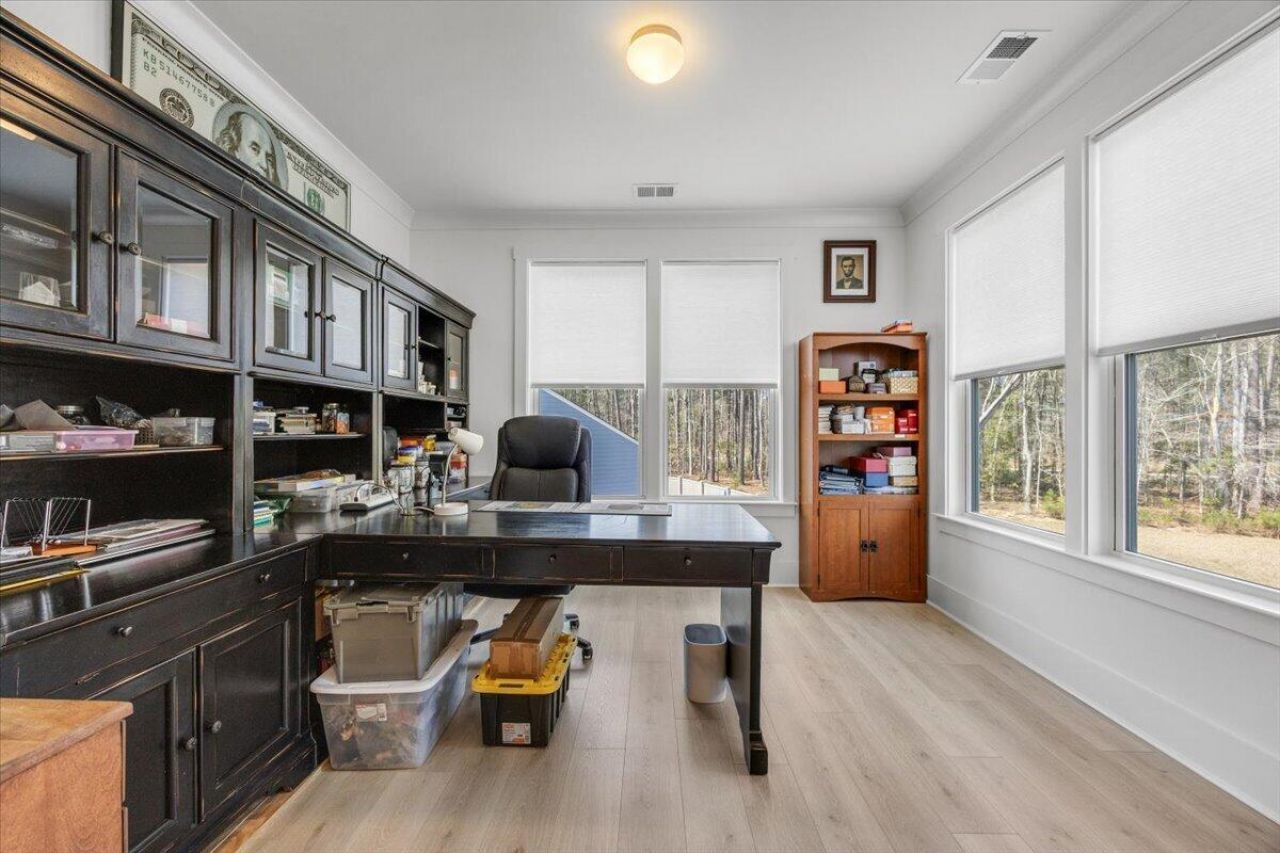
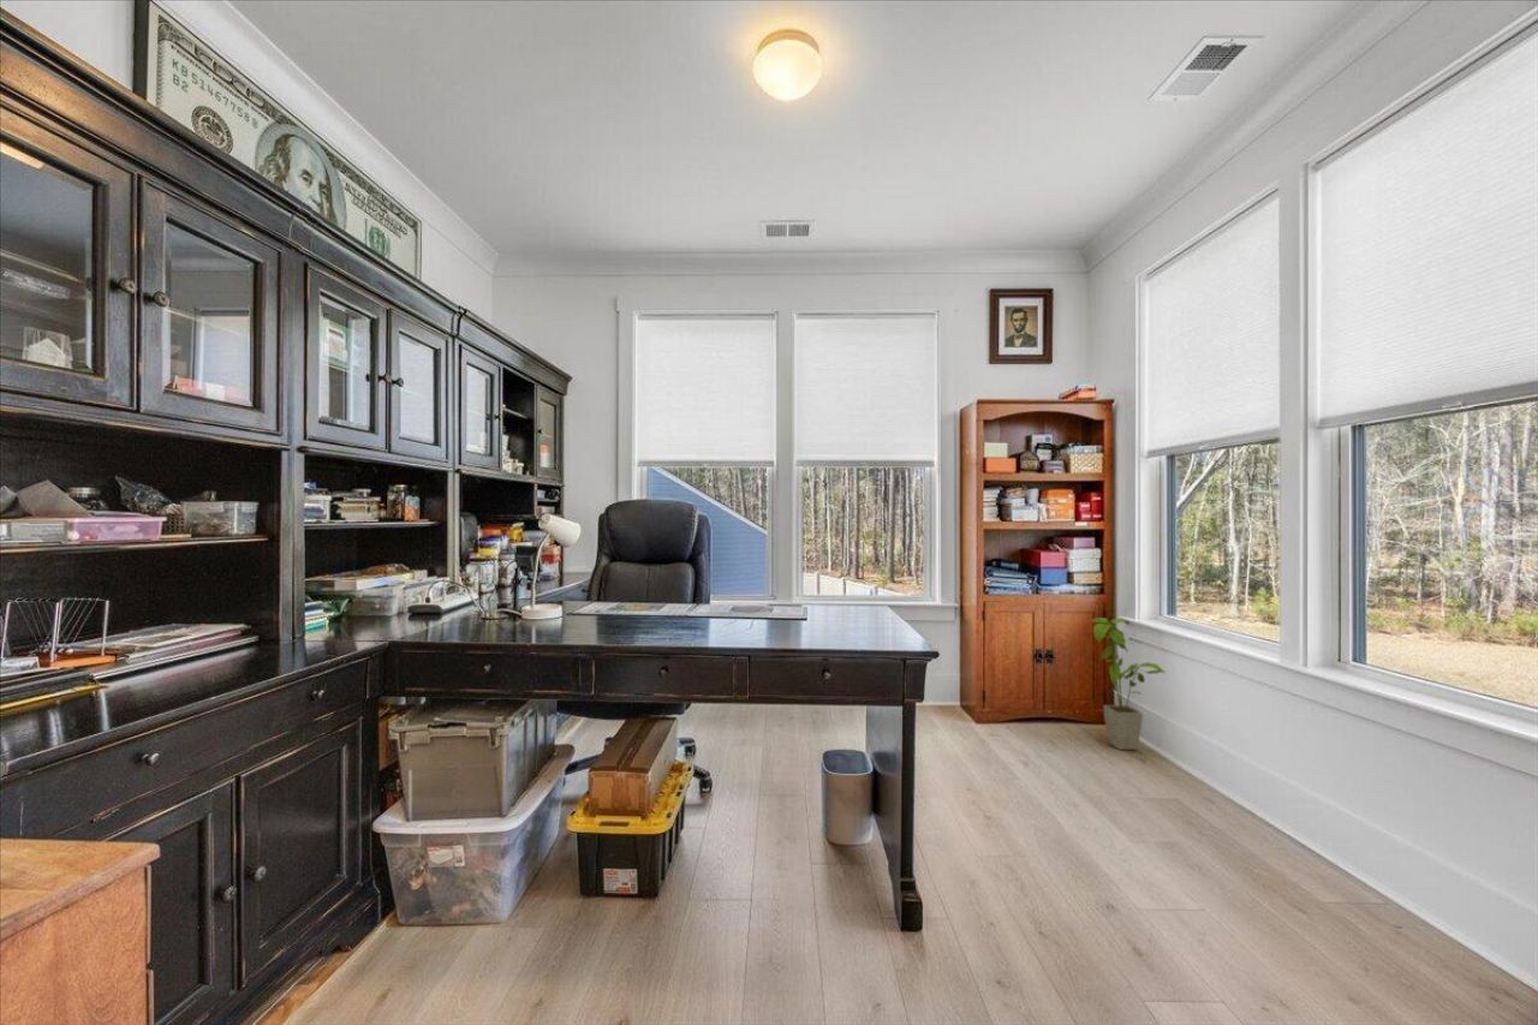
+ house plant (1120, 684)
